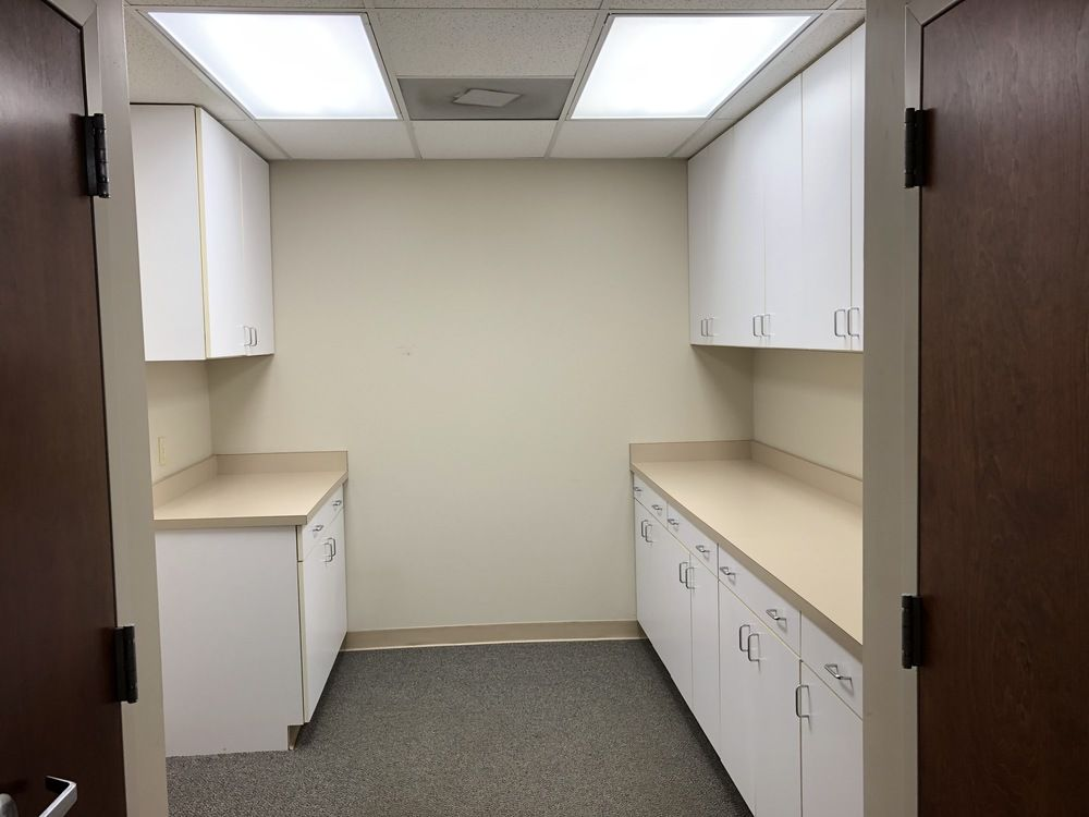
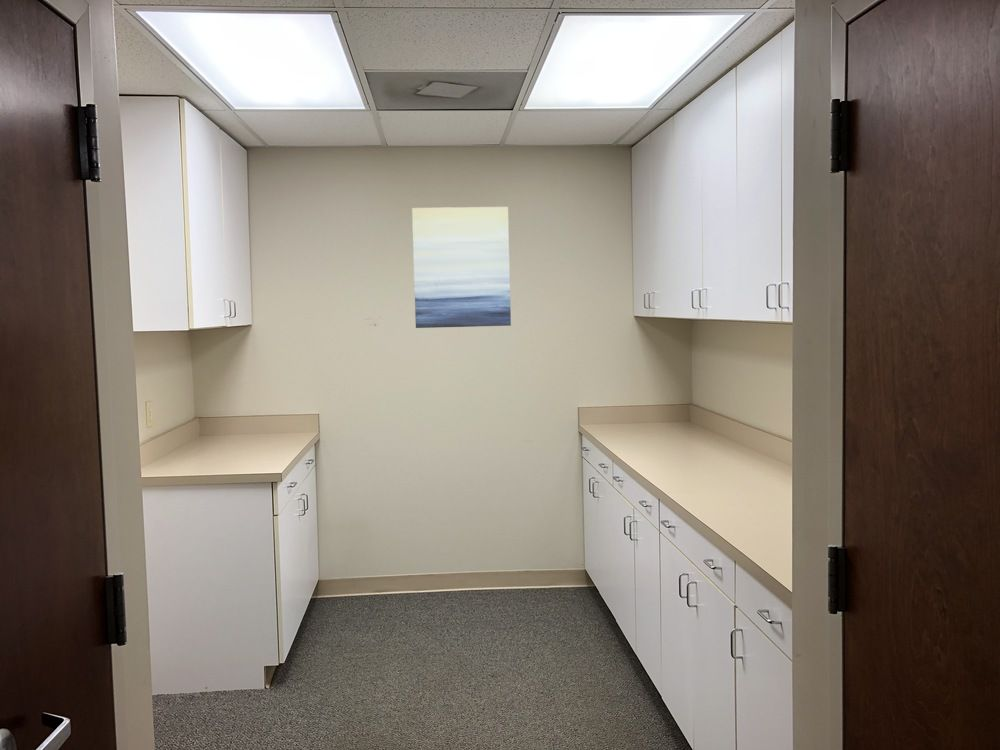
+ wall art (461, 267)
